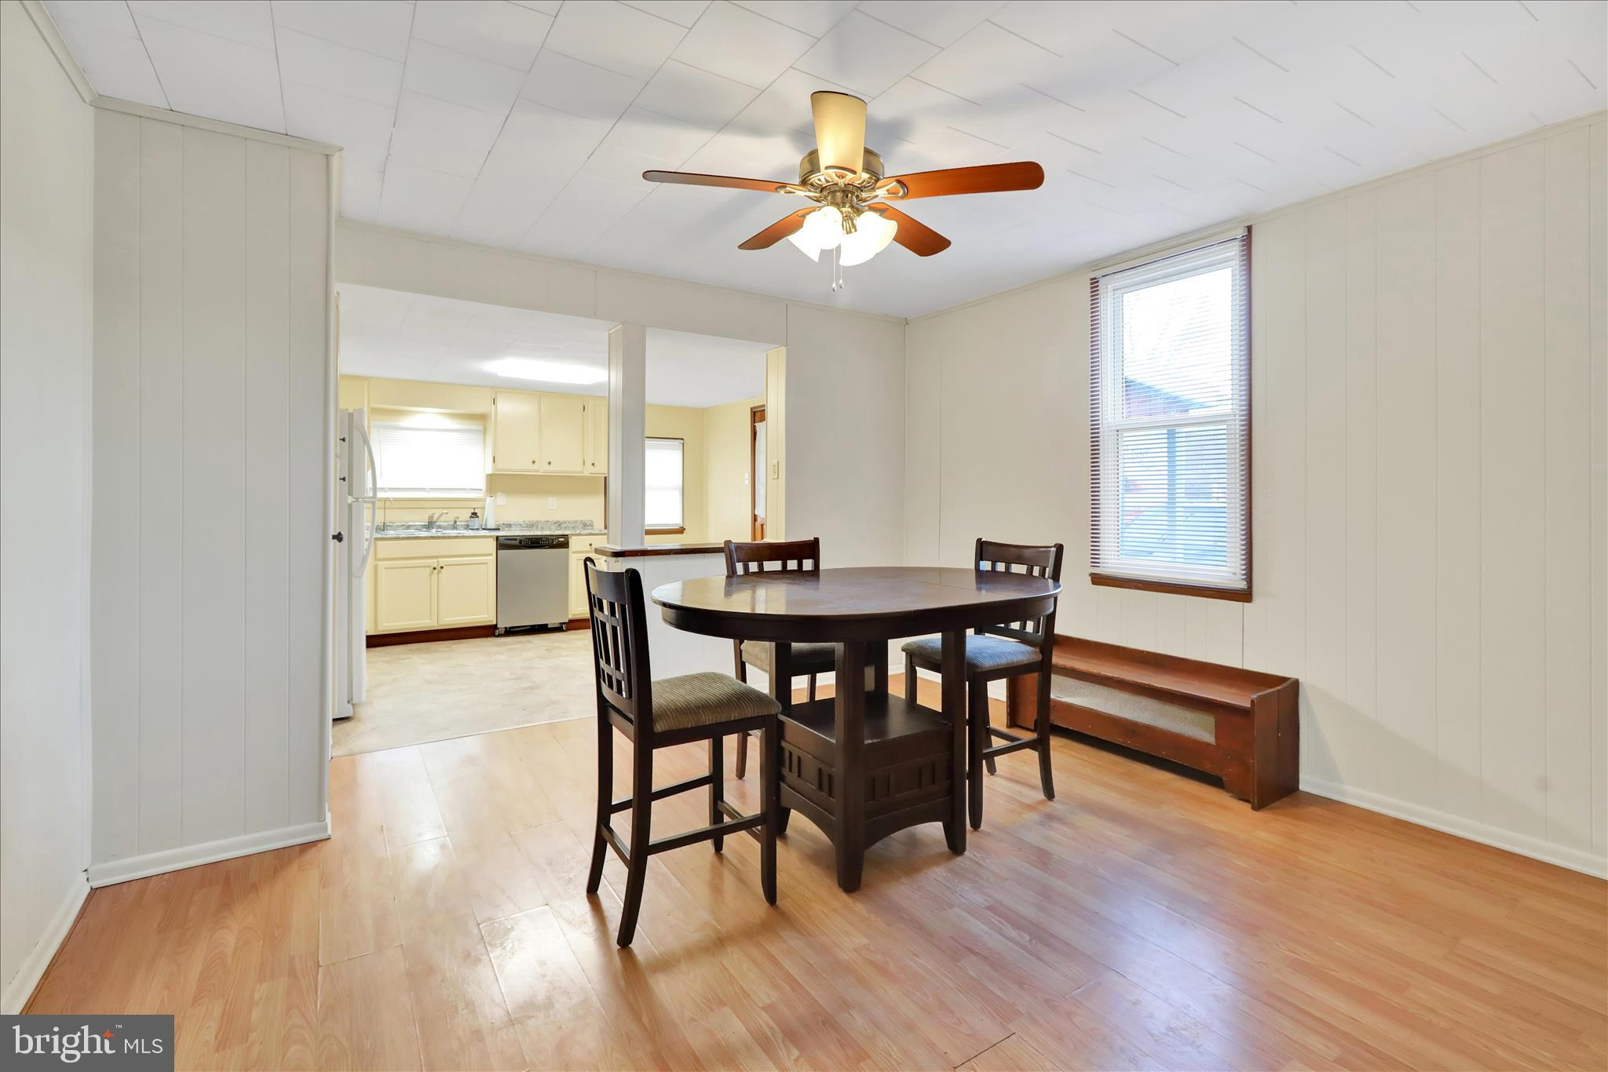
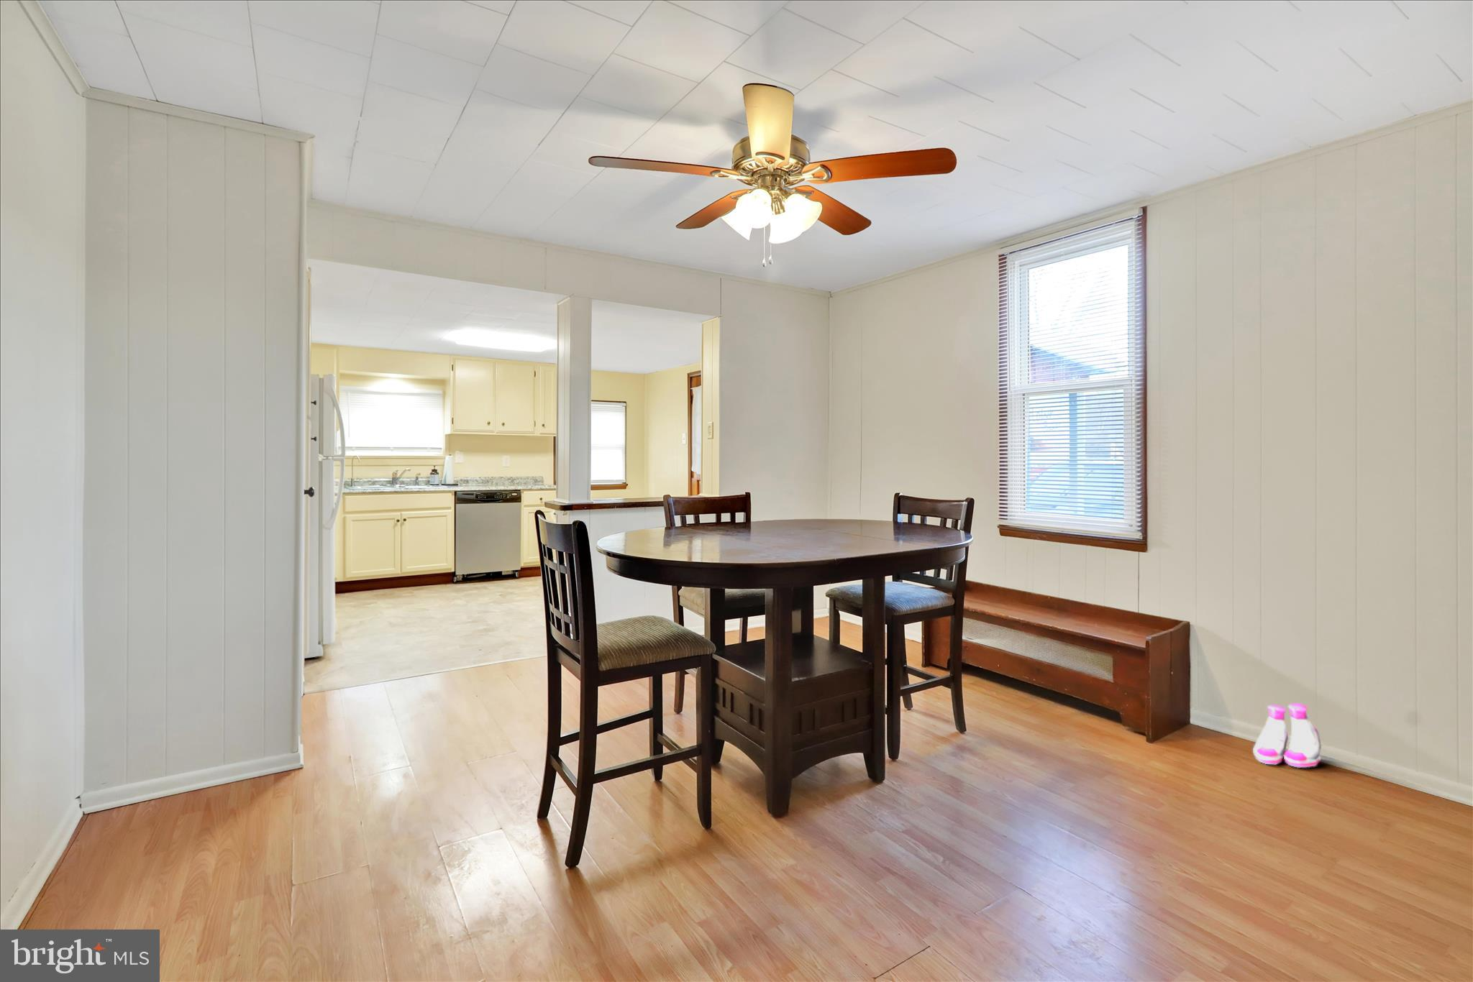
+ boots (1286, 731)
